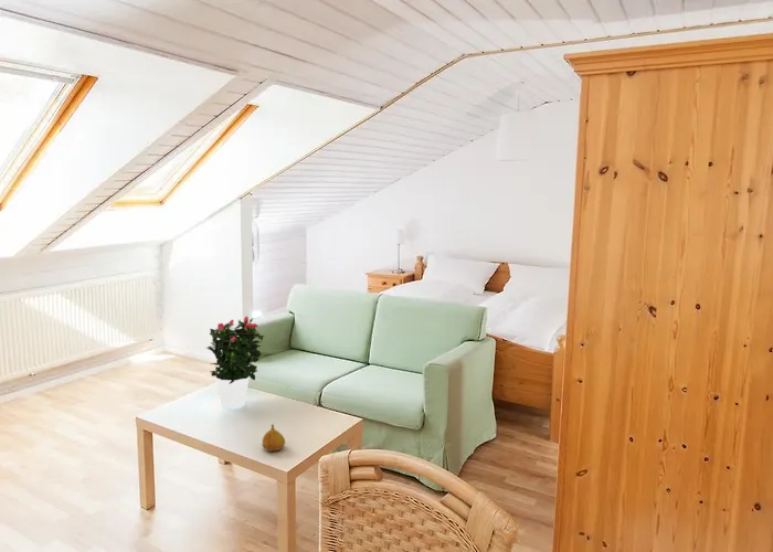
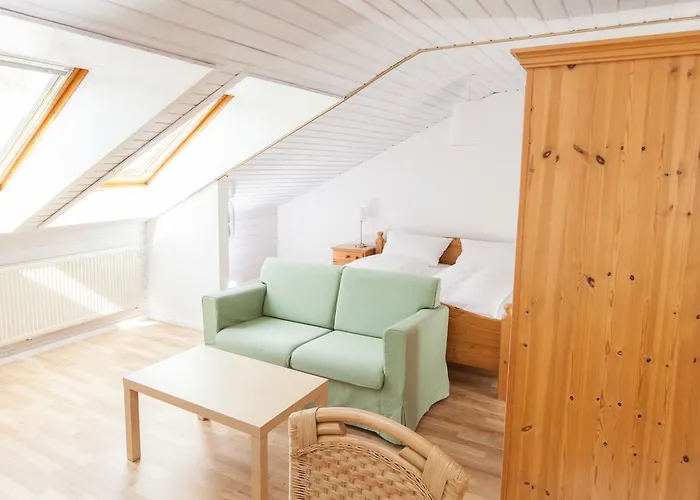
- fruit (273, 436)
- potted flower (234, 361)
